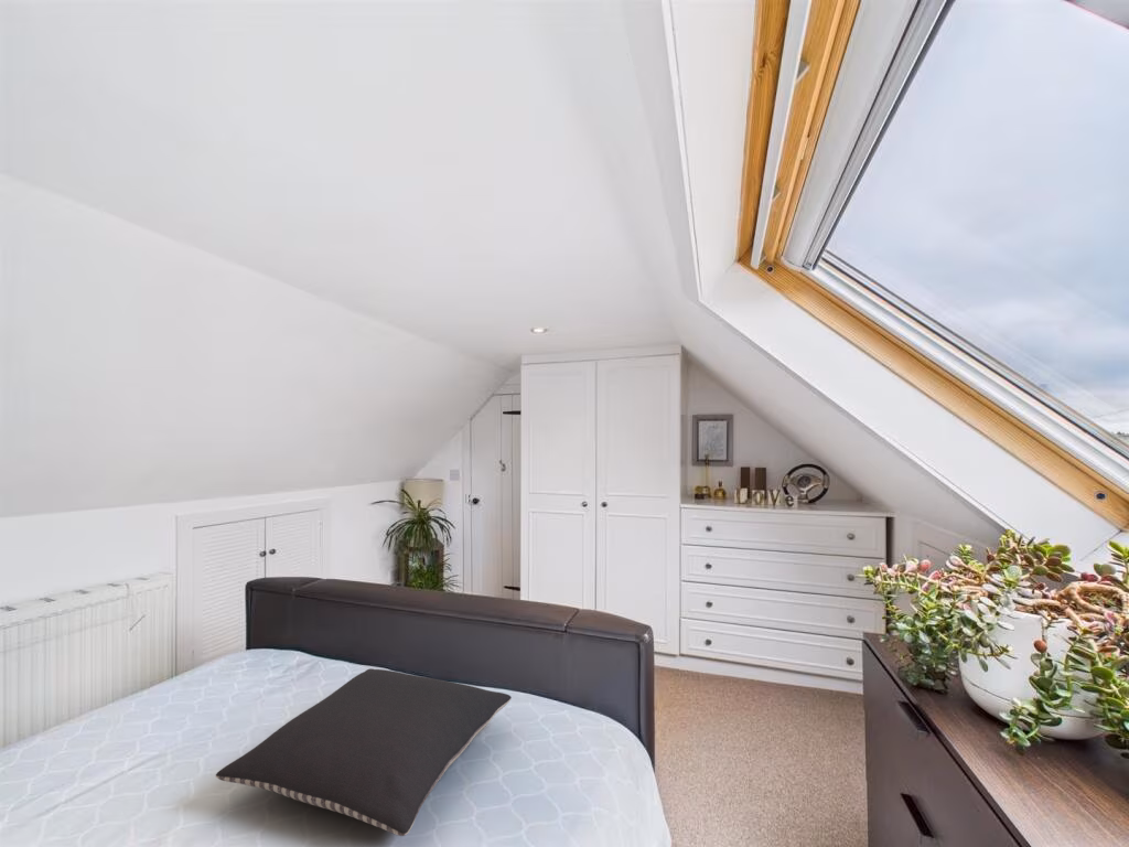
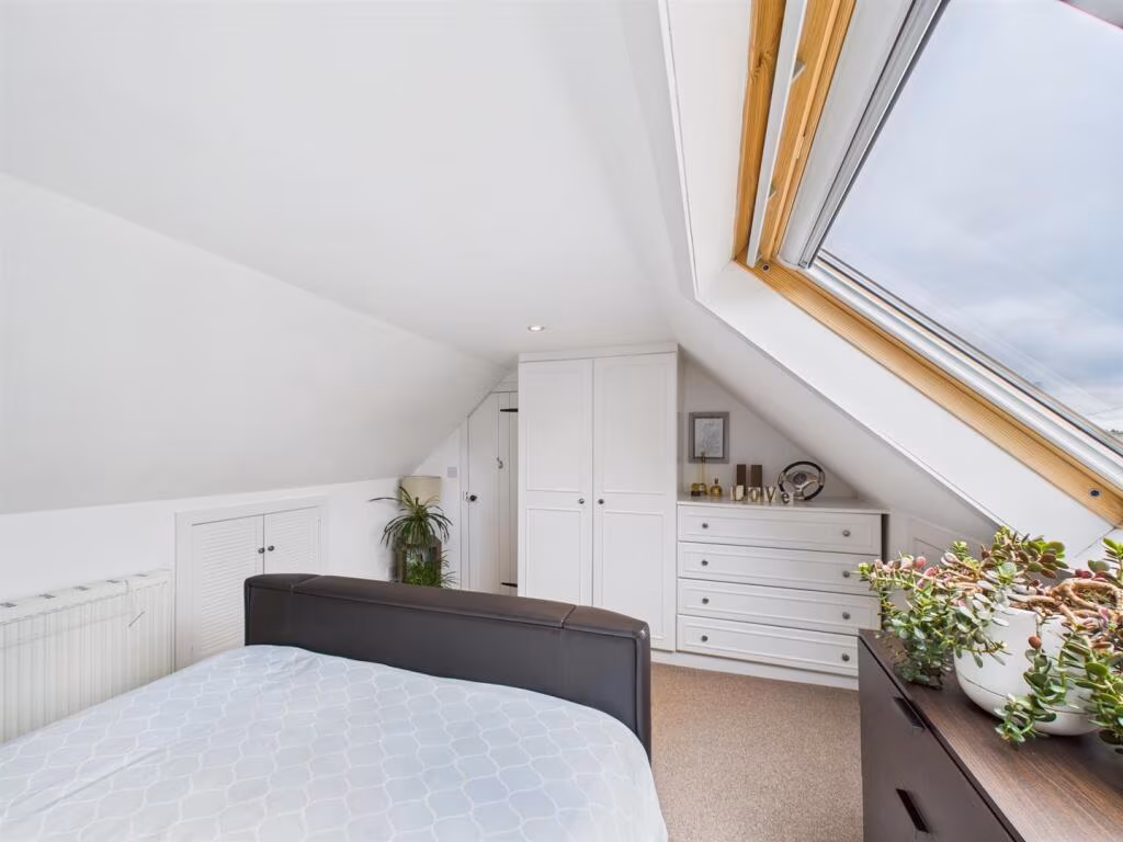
- pillow (381, 731)
